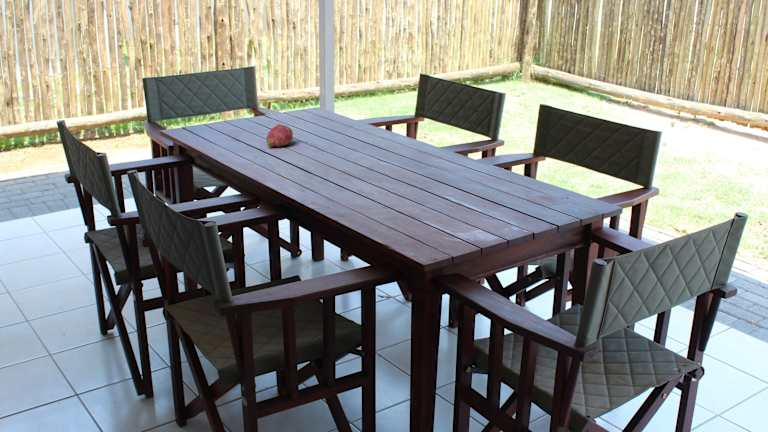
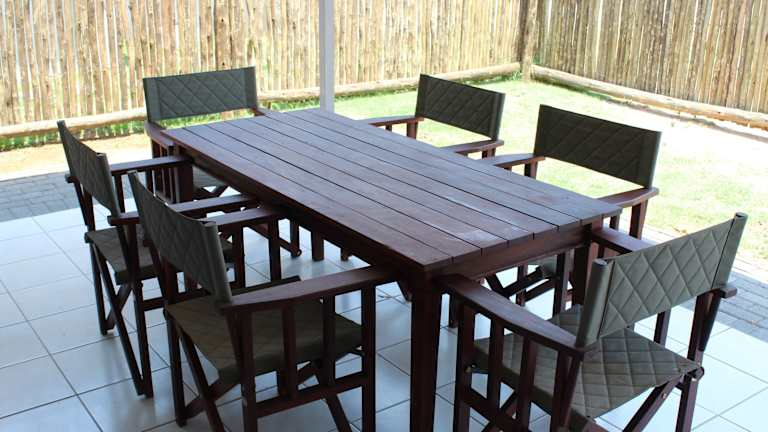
- fruit (279, 134)
